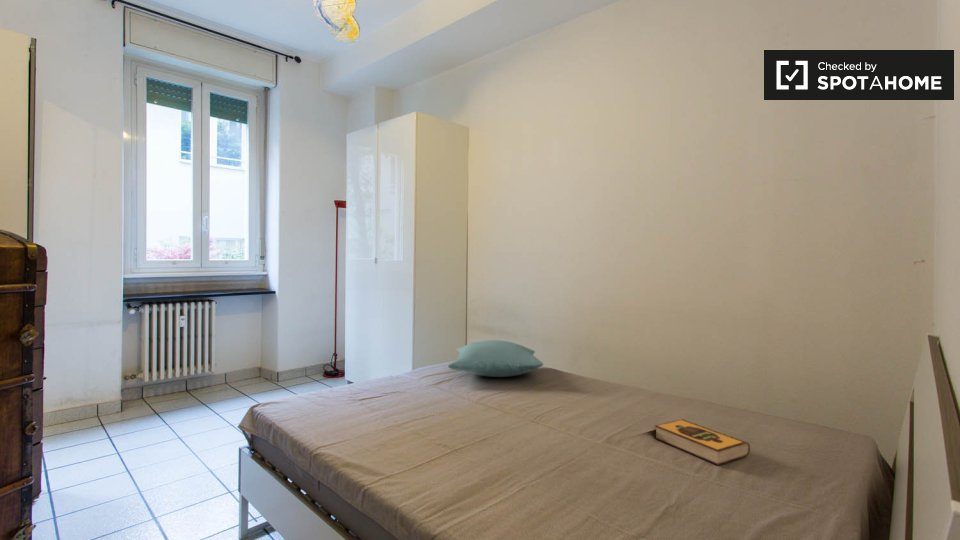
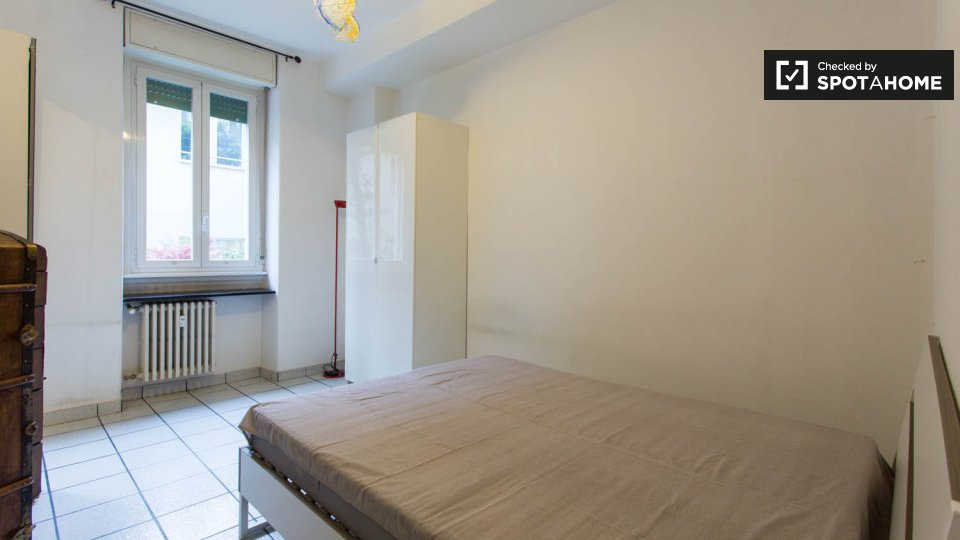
- pillow (495, 357)
- hardback book (700, 439)
